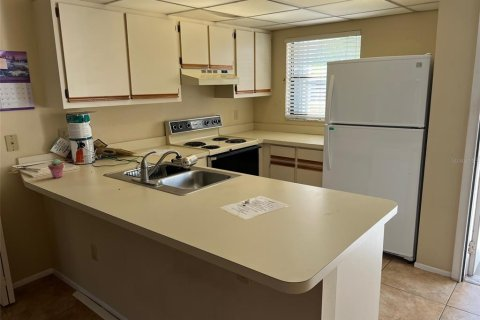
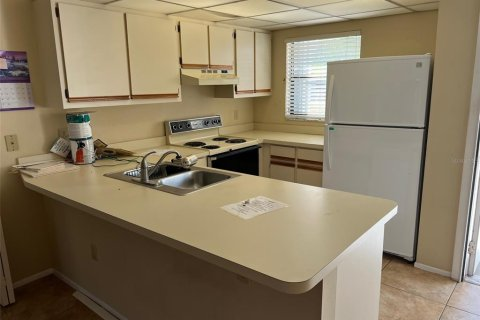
- potted succulent (56, 168)
